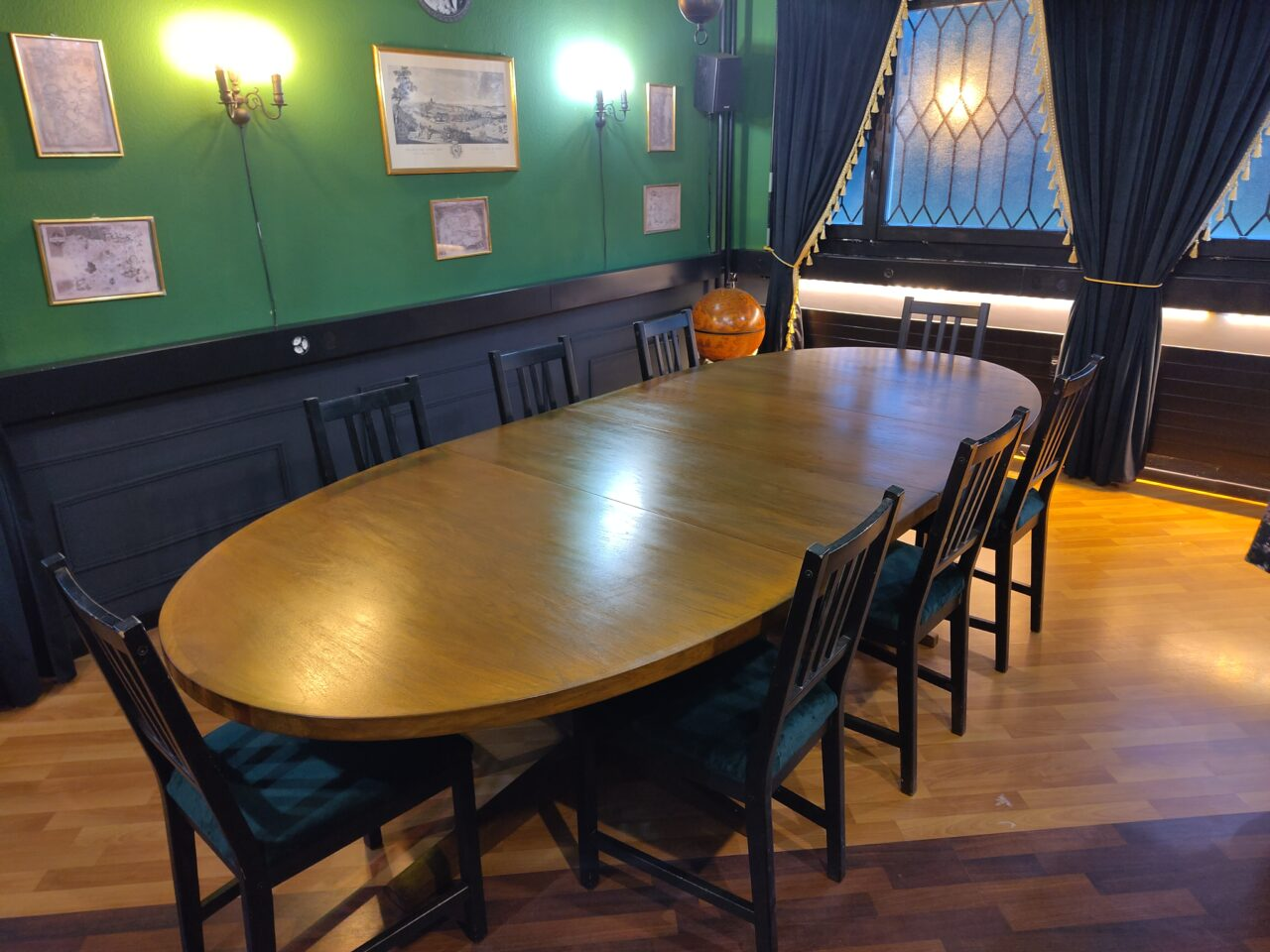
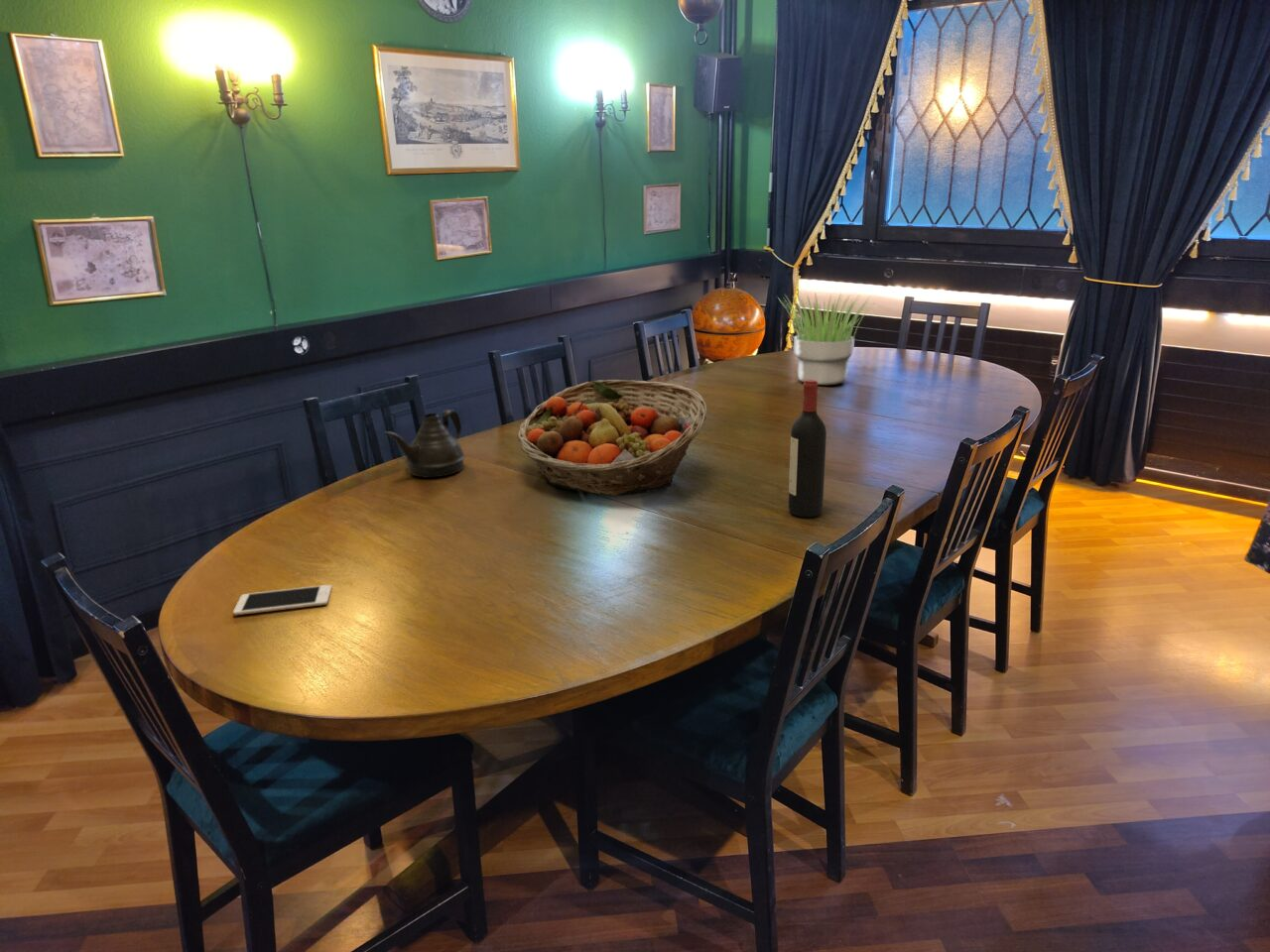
+ wine bottle (808, 447)
+ fruit basket (611, 434)
+ cell phone (284, 599)
+ potted plant (825, 339)
+ teapot (424, 444)
